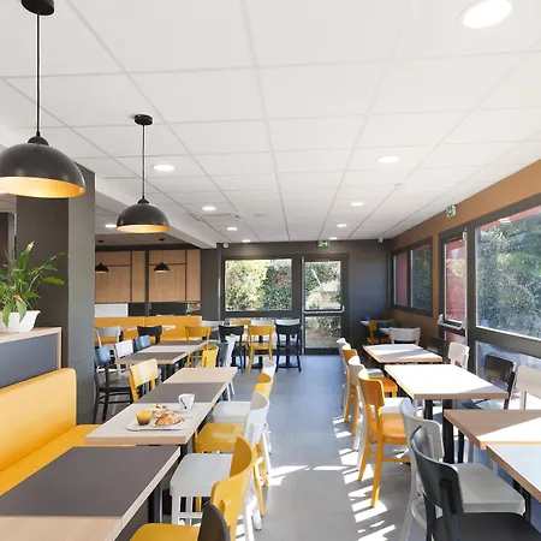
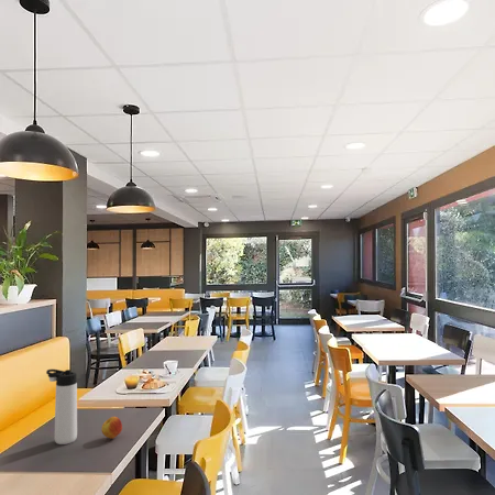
+ thermos bottle (61, 405)
+ apple (111, 427)
